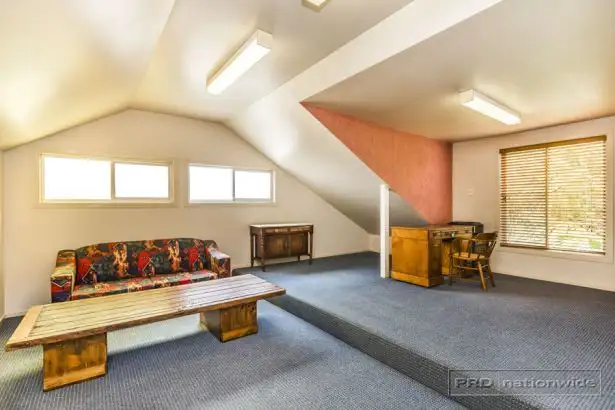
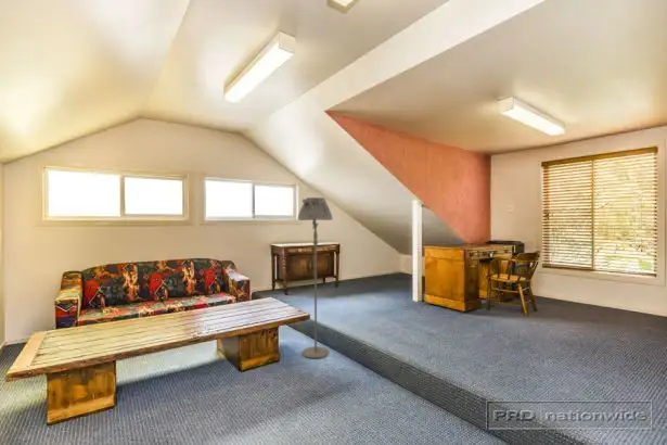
+ floor lamp (315, 276)
